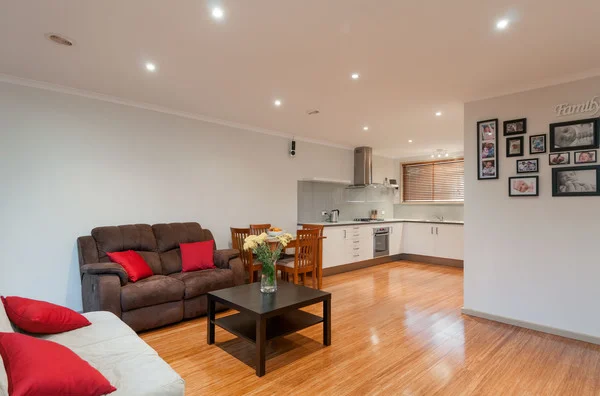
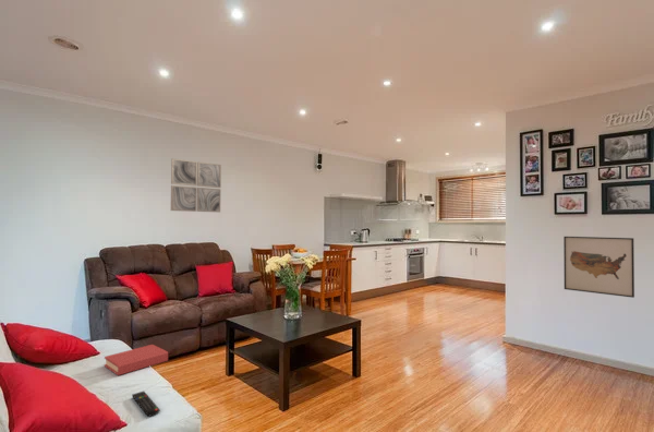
+ remote control (145, 403)
+ hardback book (136, 358)
+ wall art (197, 185)
+ wall art (596, 264)
